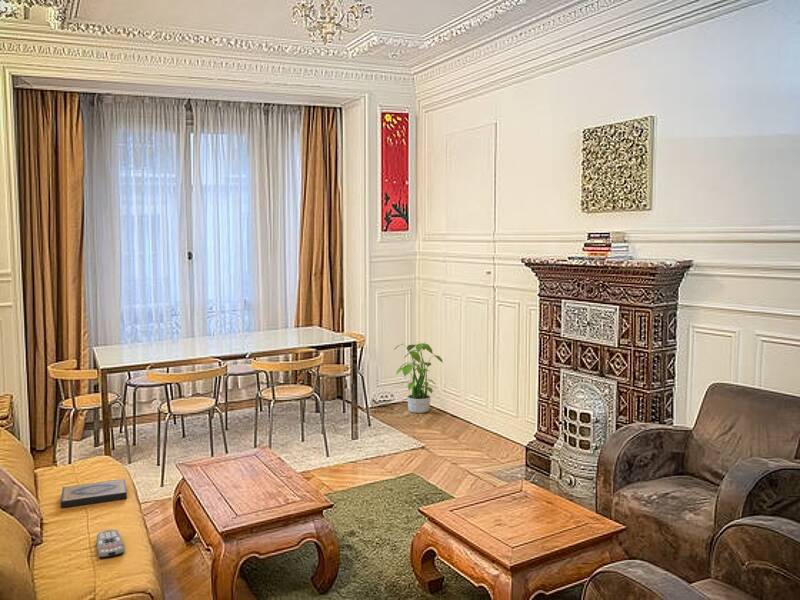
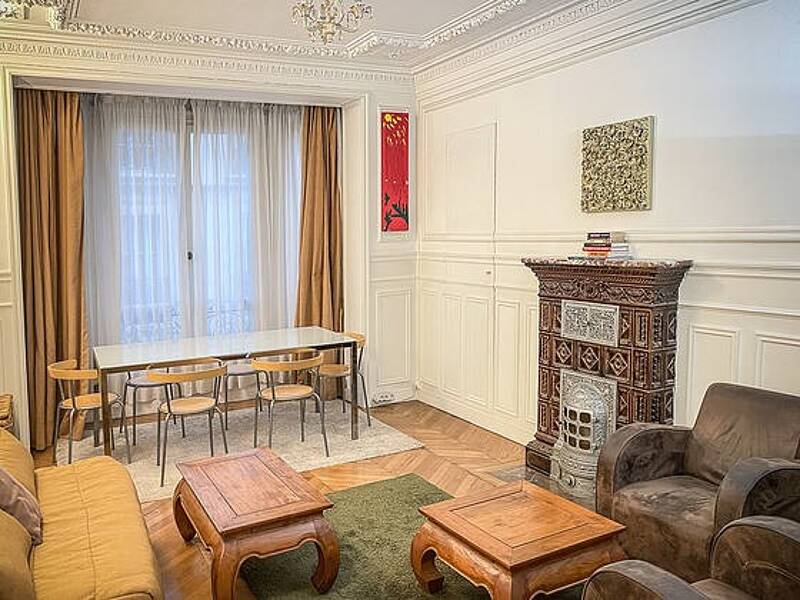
- potted plant (414, 375)
- hardback book (94, 493)
- remote control (109, 543)
